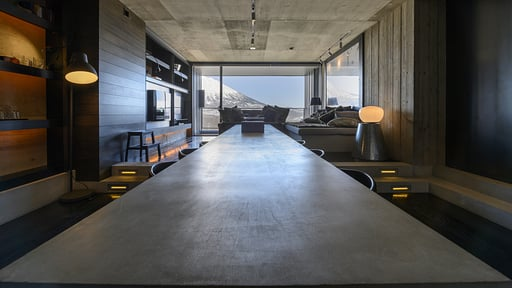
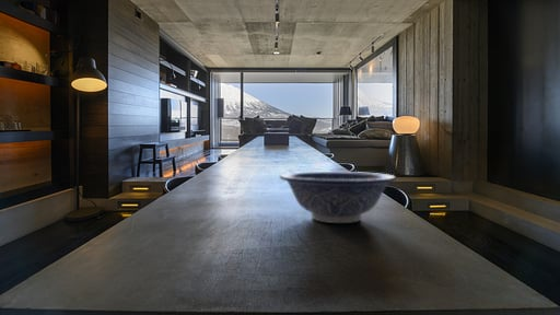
+ decorative bowl (336, 197)
